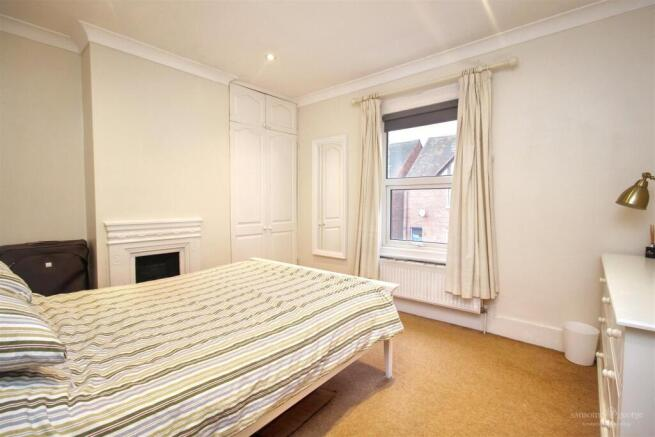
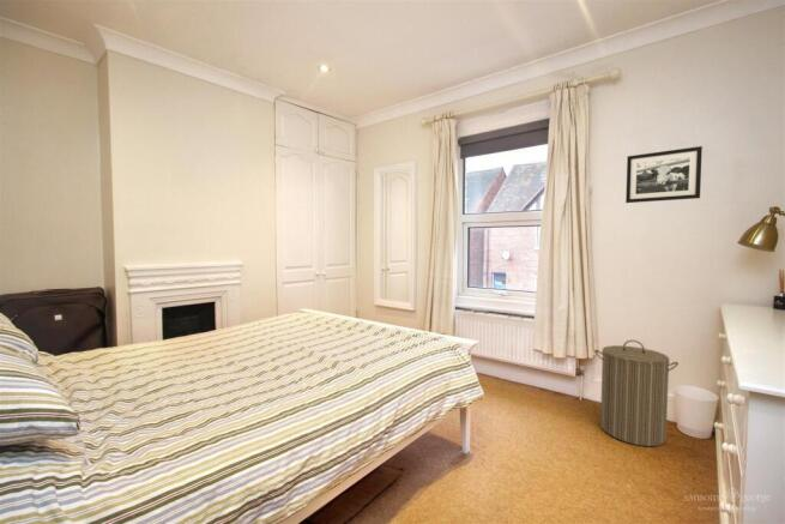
+ laundry hamper (633, 386)
+ picture frame (662, 175)
